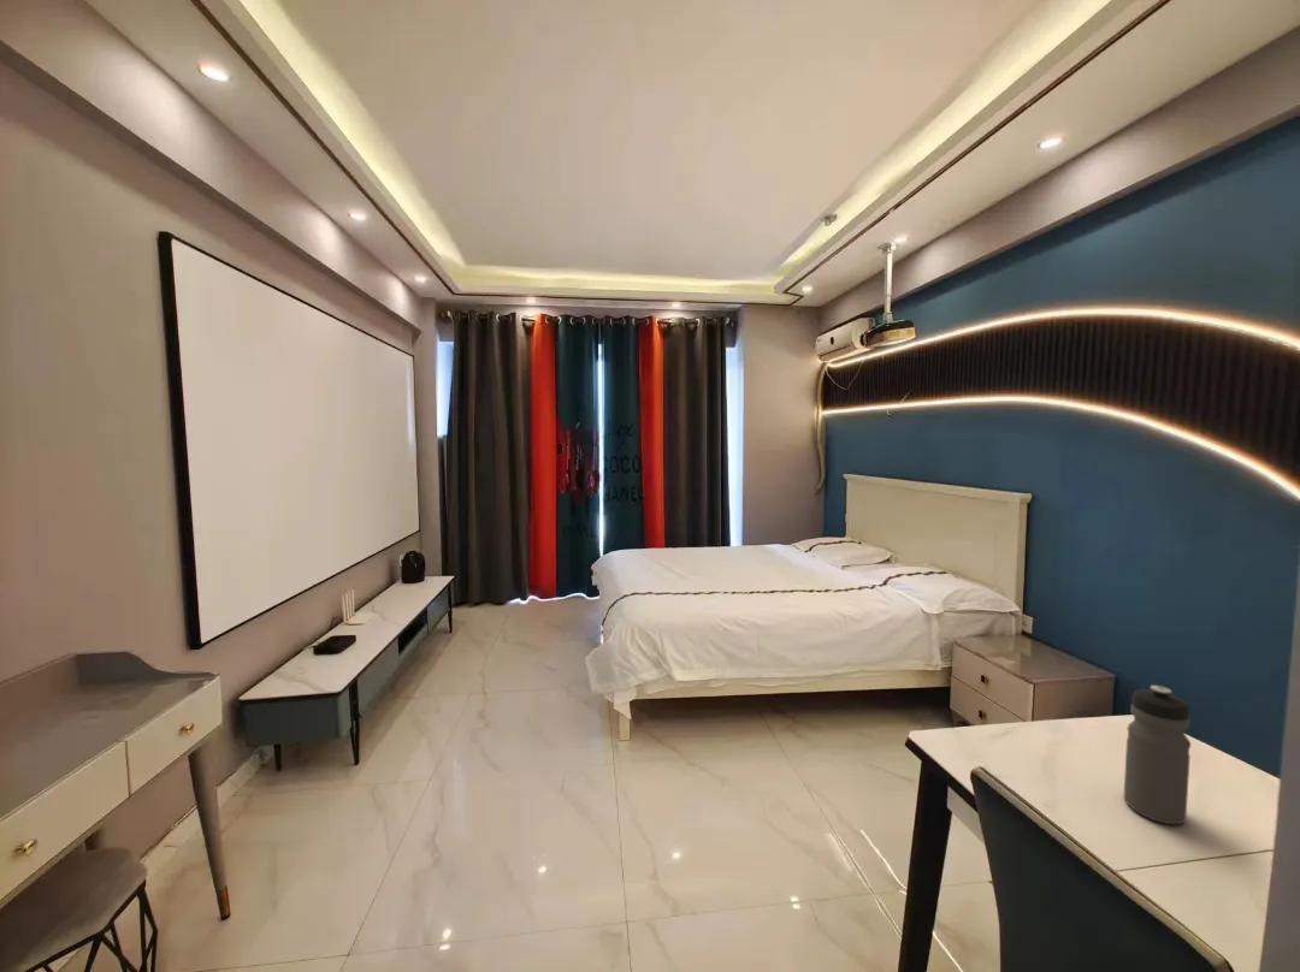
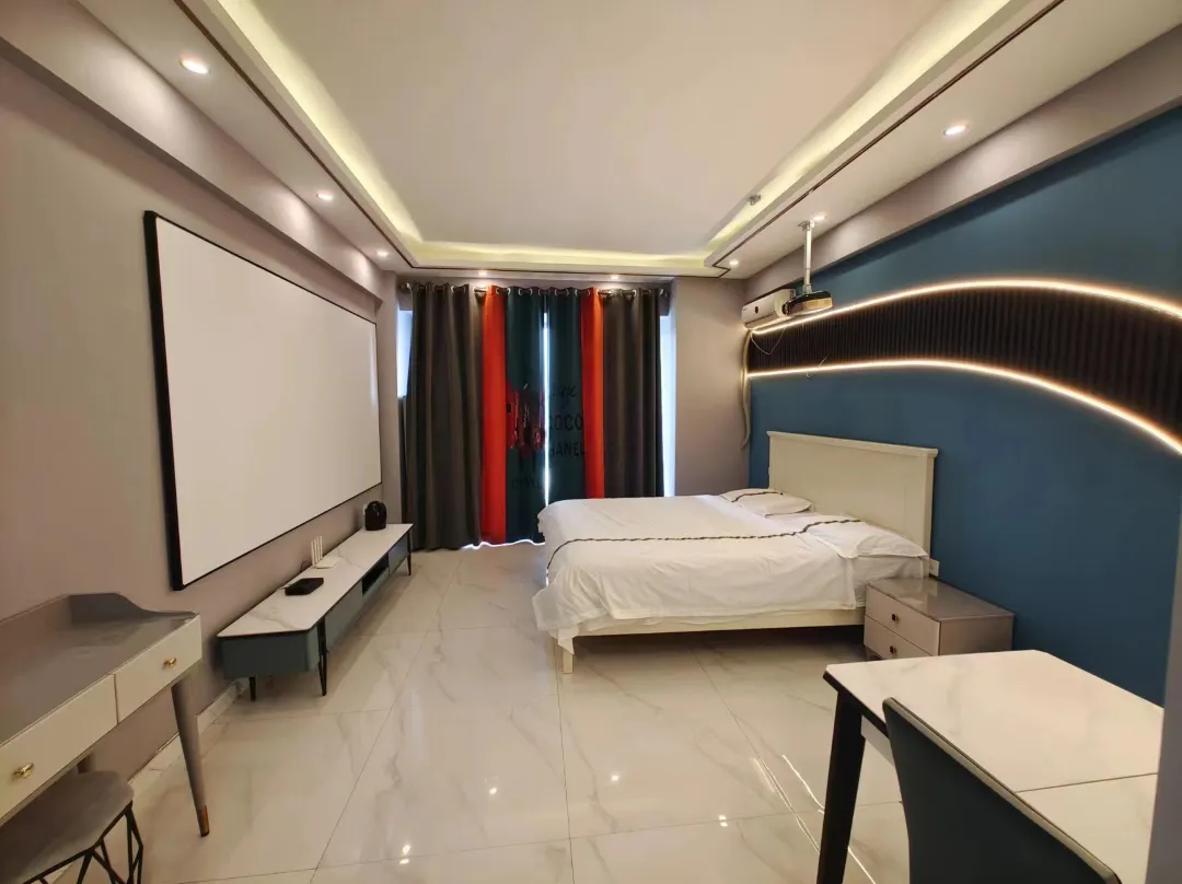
- water bottle (1157, 748)
